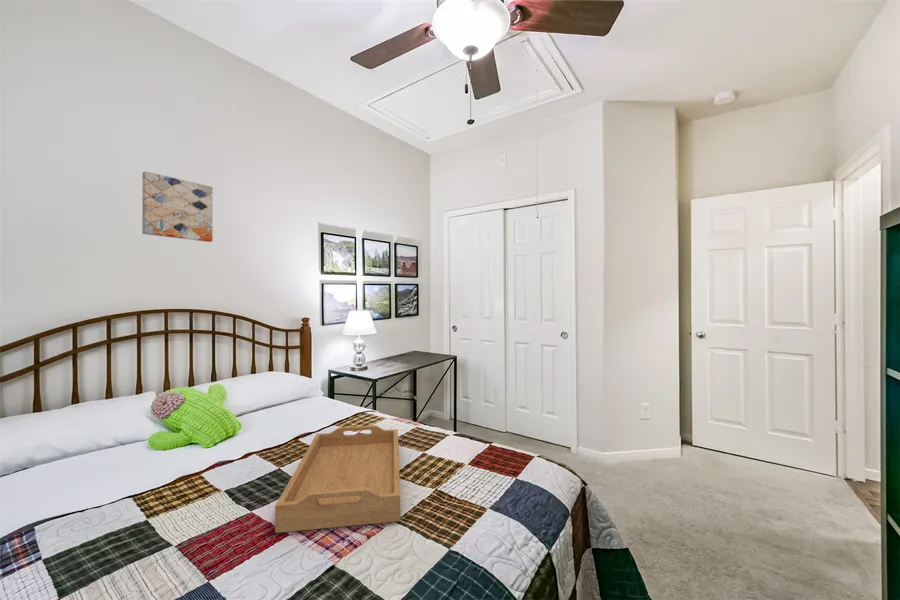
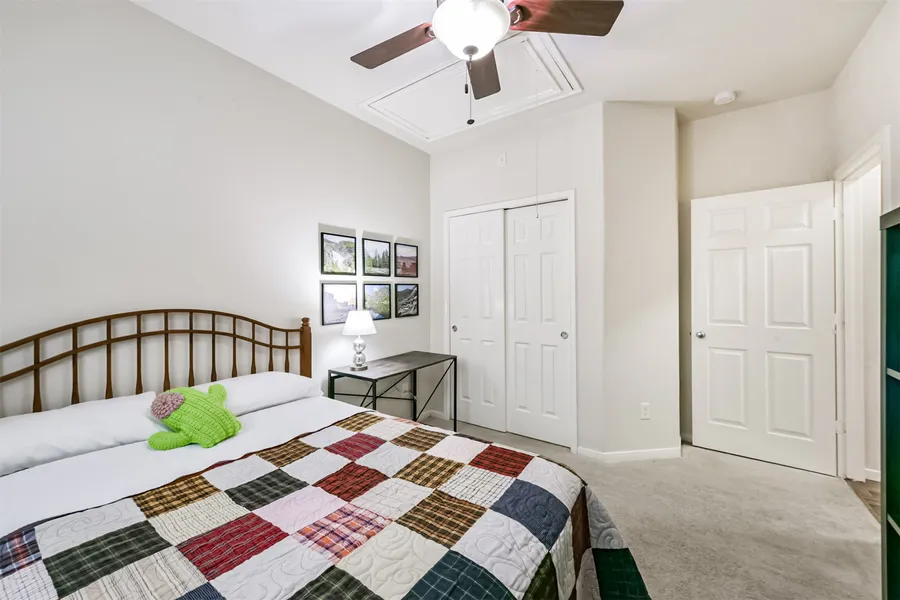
- wall art (179, 209)
- serving tray (350, 465)
